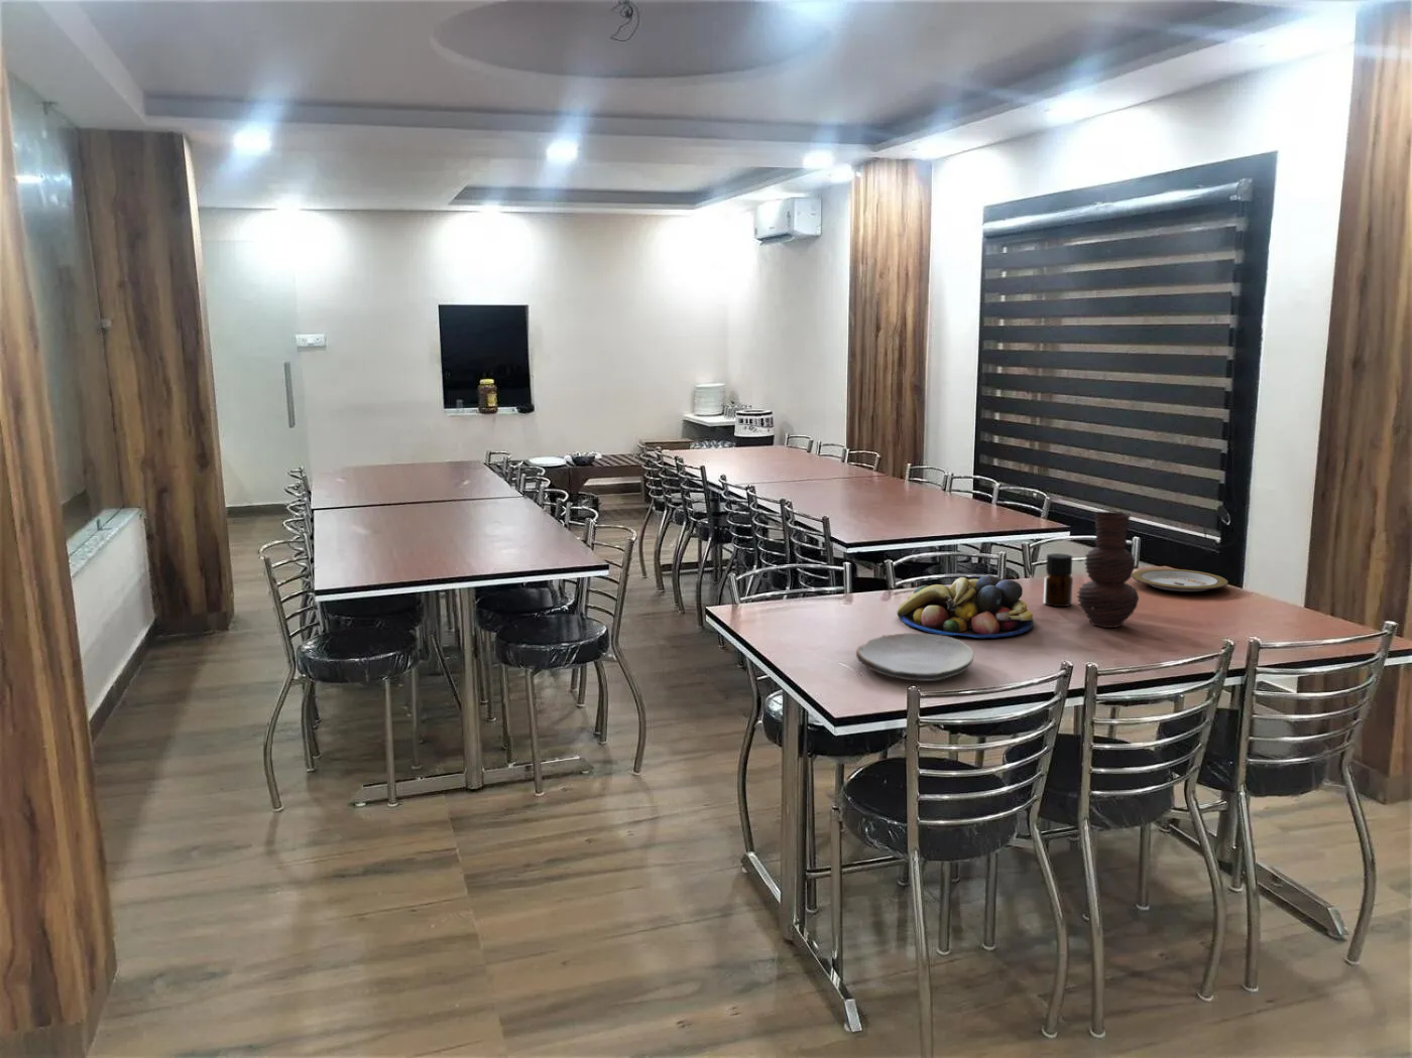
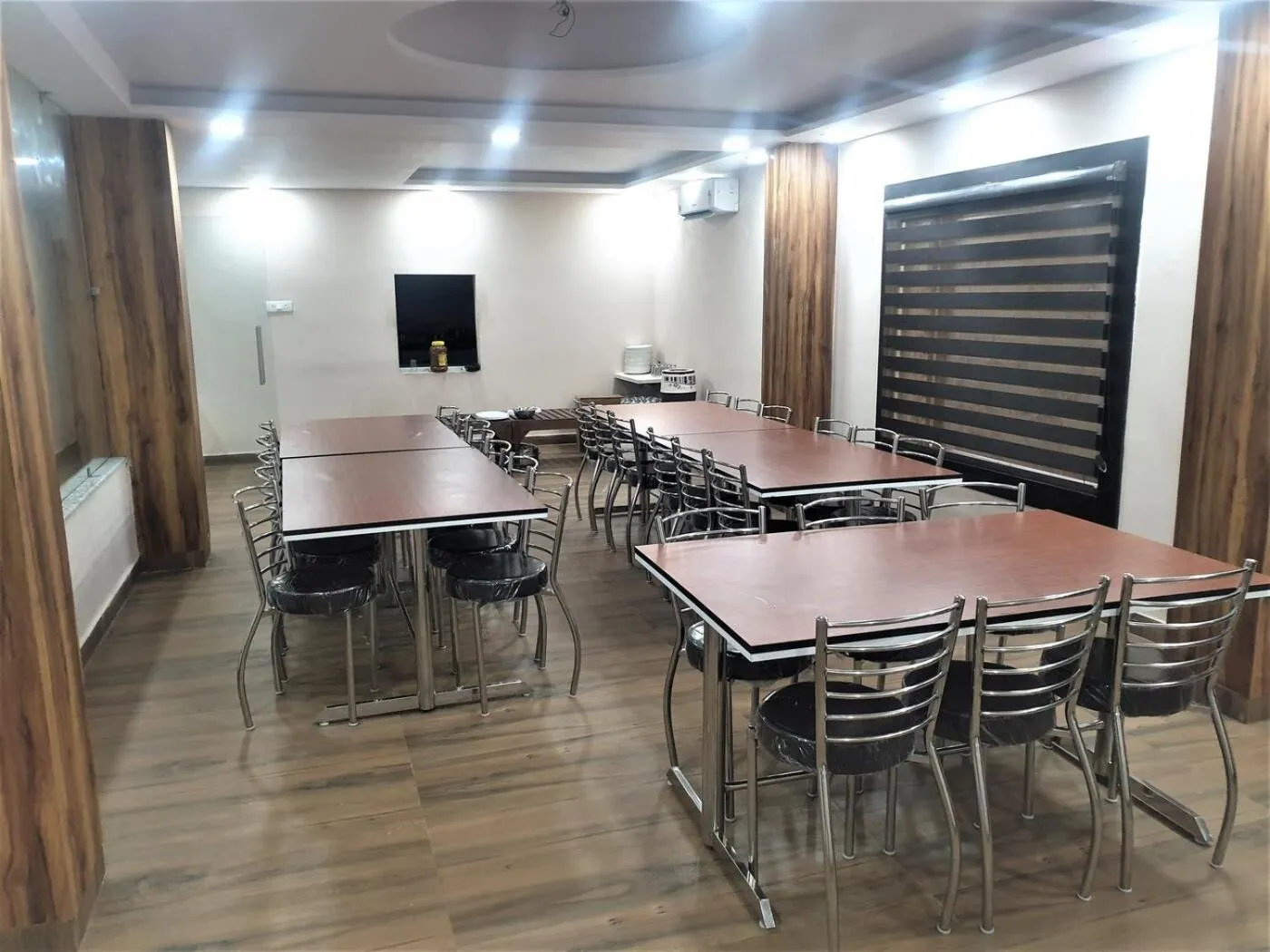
- vase (1108, 569)
- plate (914, 657)
- bottle (1058, 579)
- fruit bowl (966, 599)
- plate (1179, 581)
